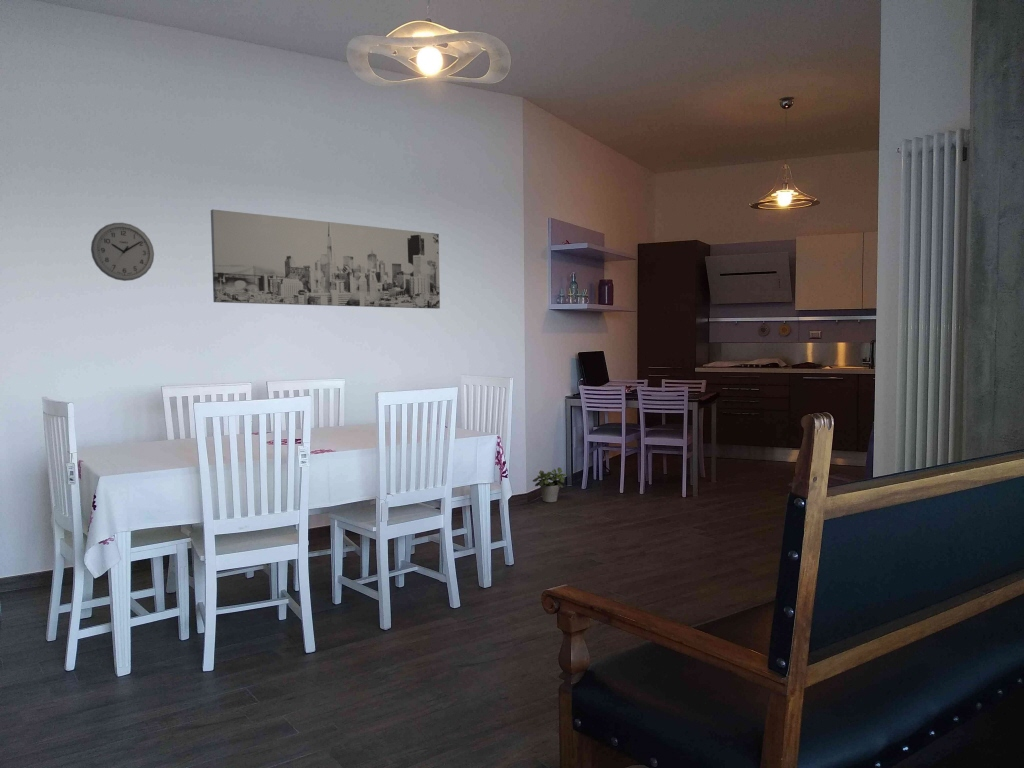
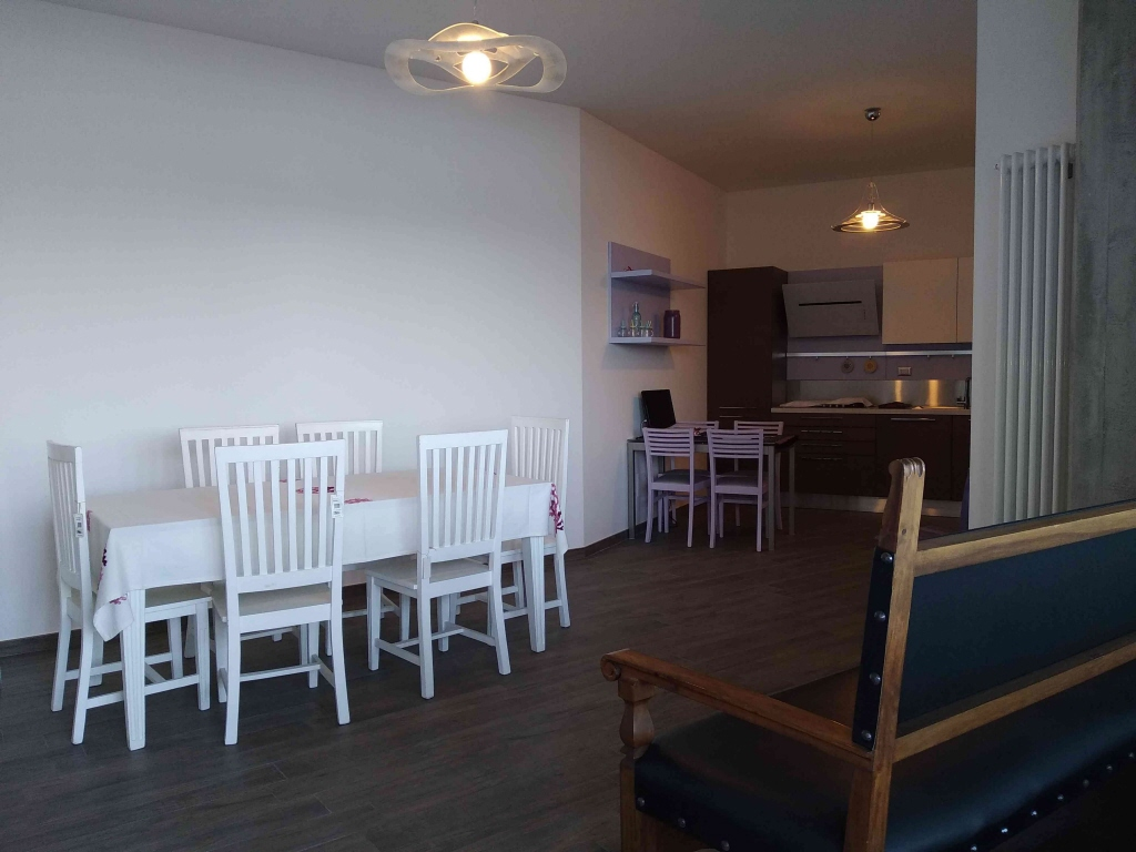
- wall art (337, 264)
- potted plant (550, 485)
- wall clock (123, 251)
